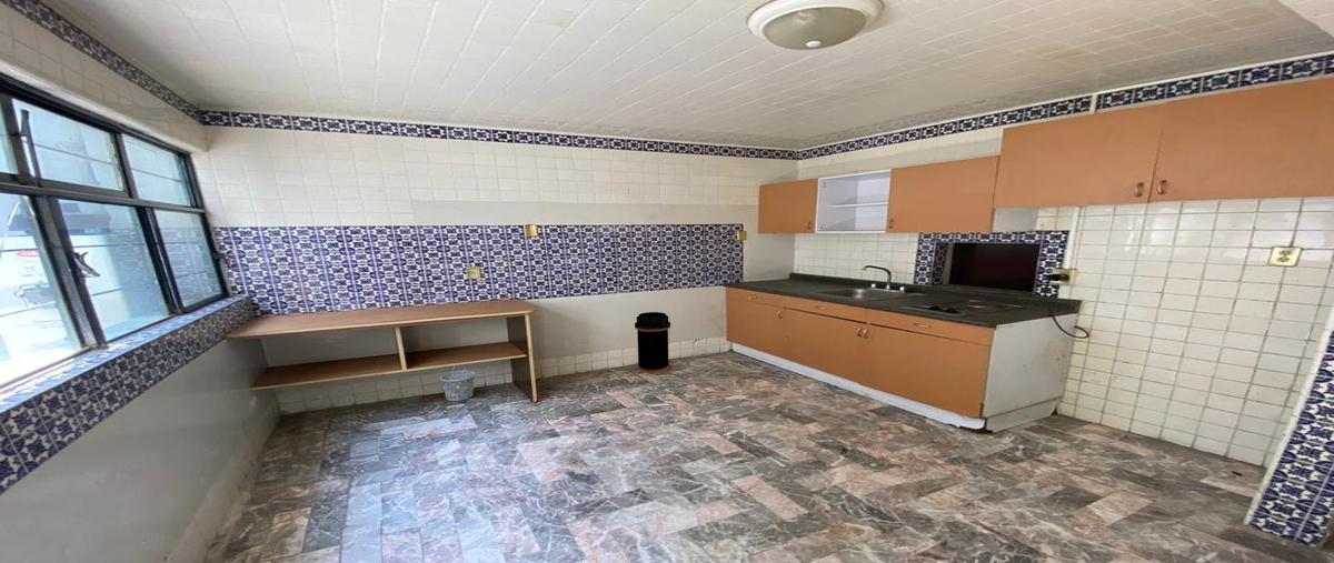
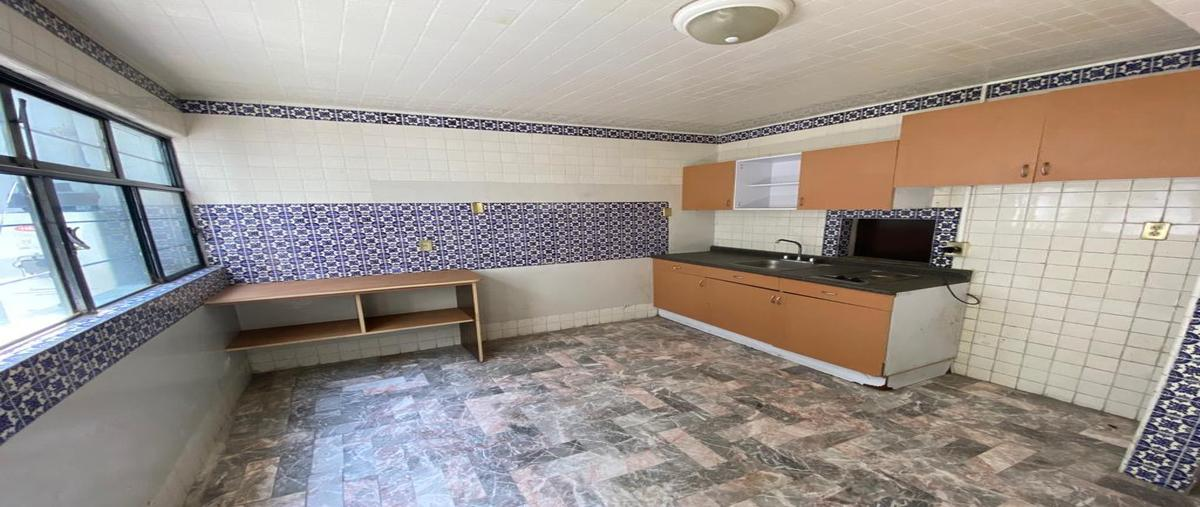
- trash can (653, 341)
- bucket (458, 378)
